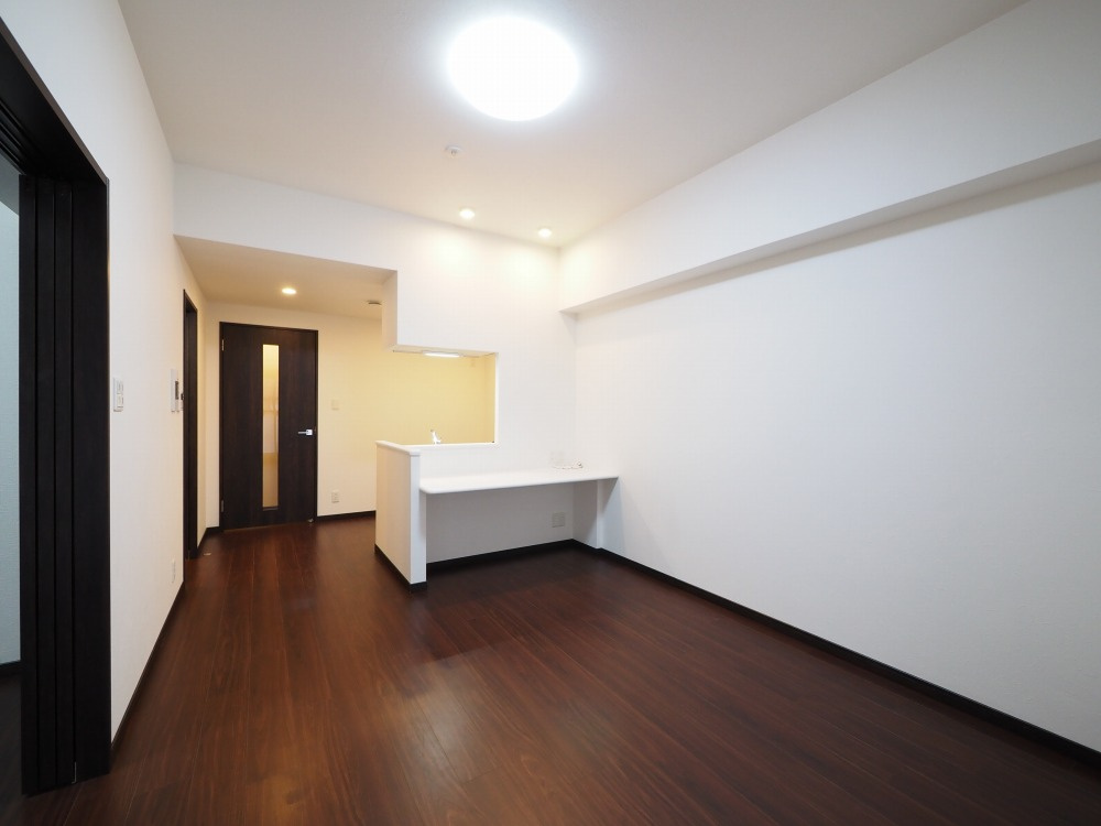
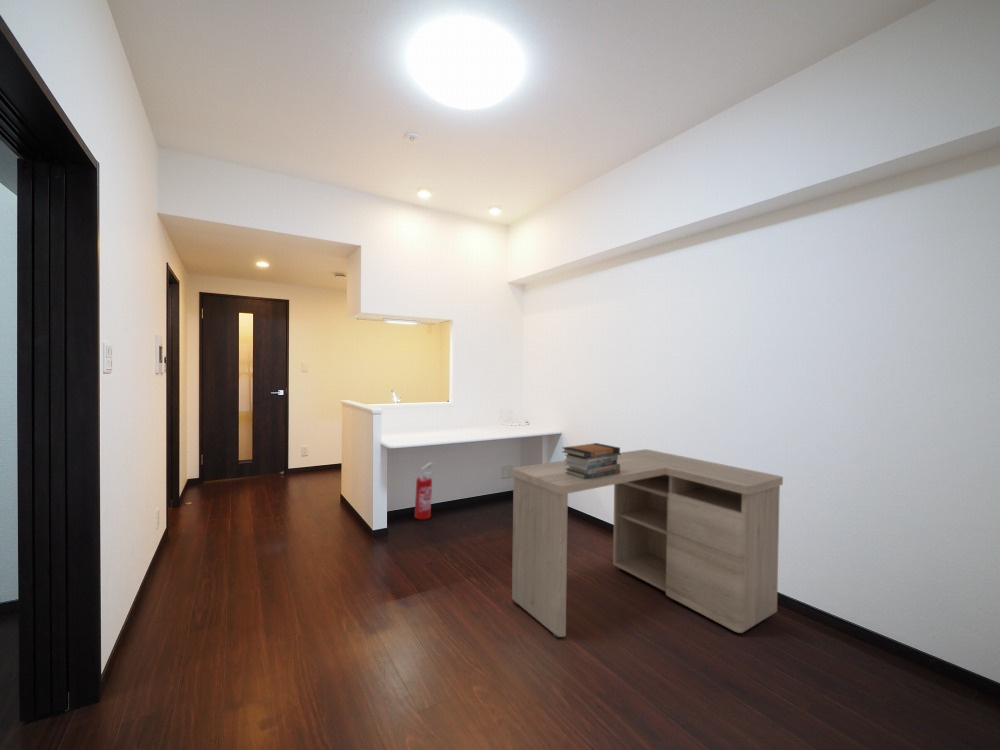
+ fire extinguisher (425, 489)
+ book stack (591, 460)
+ desk (642, 540)
